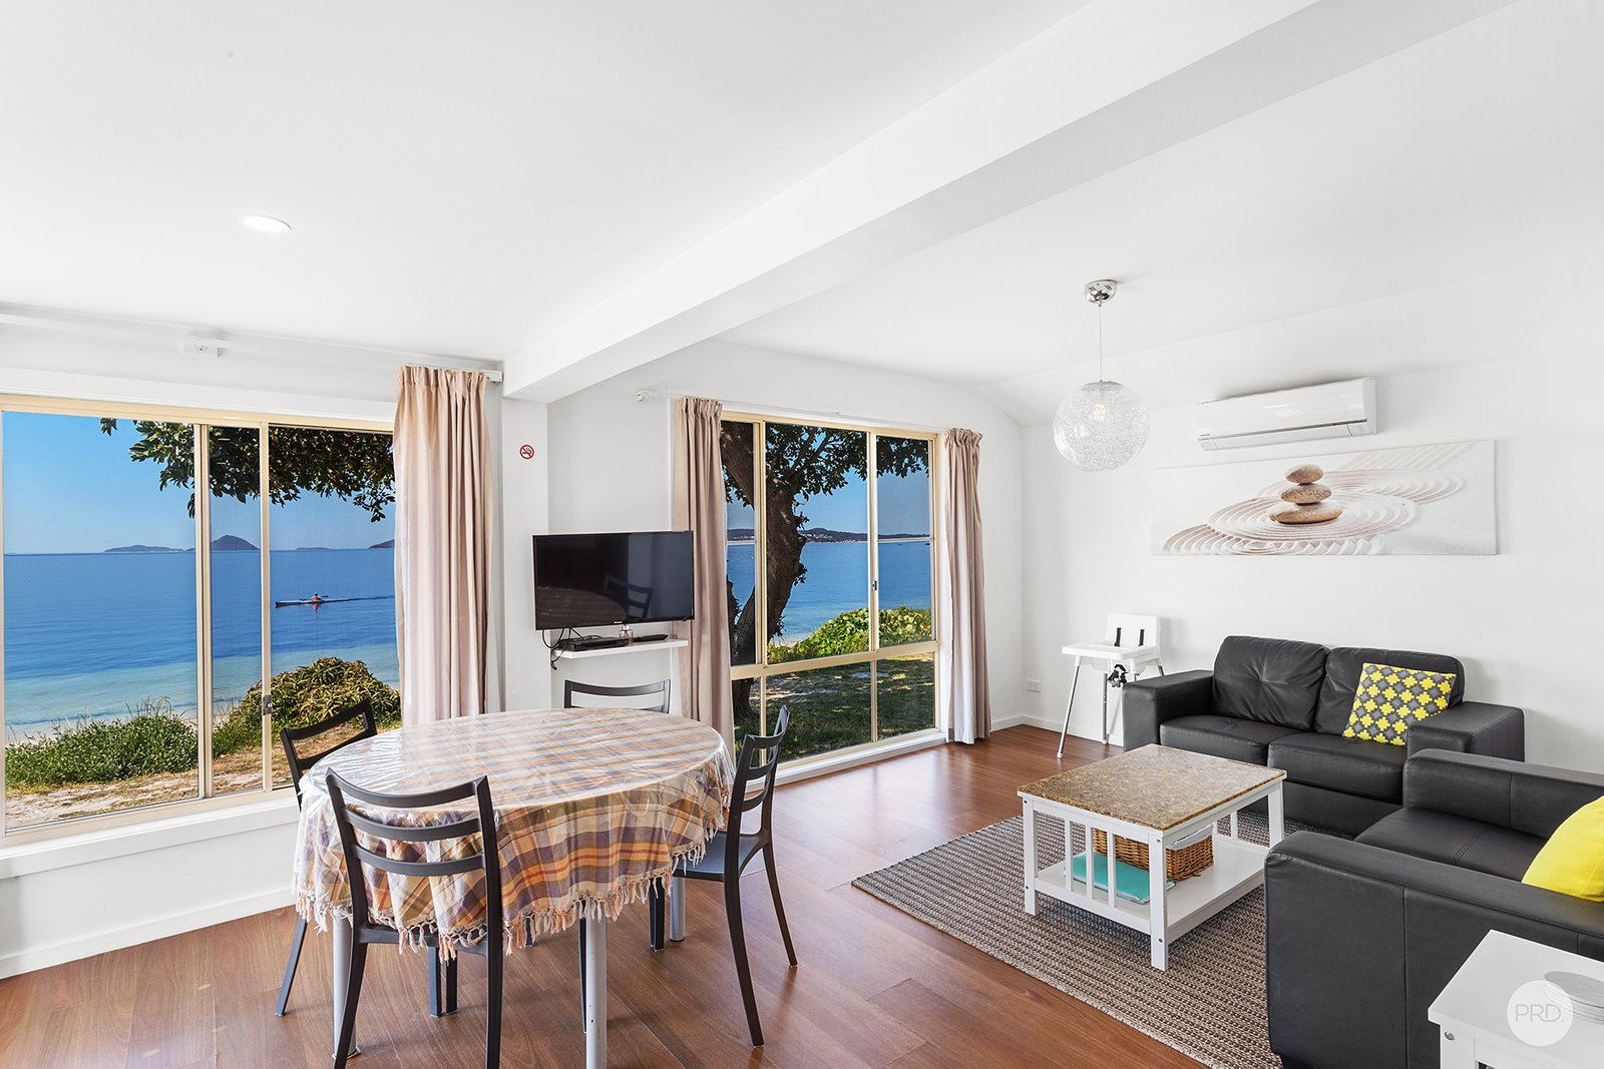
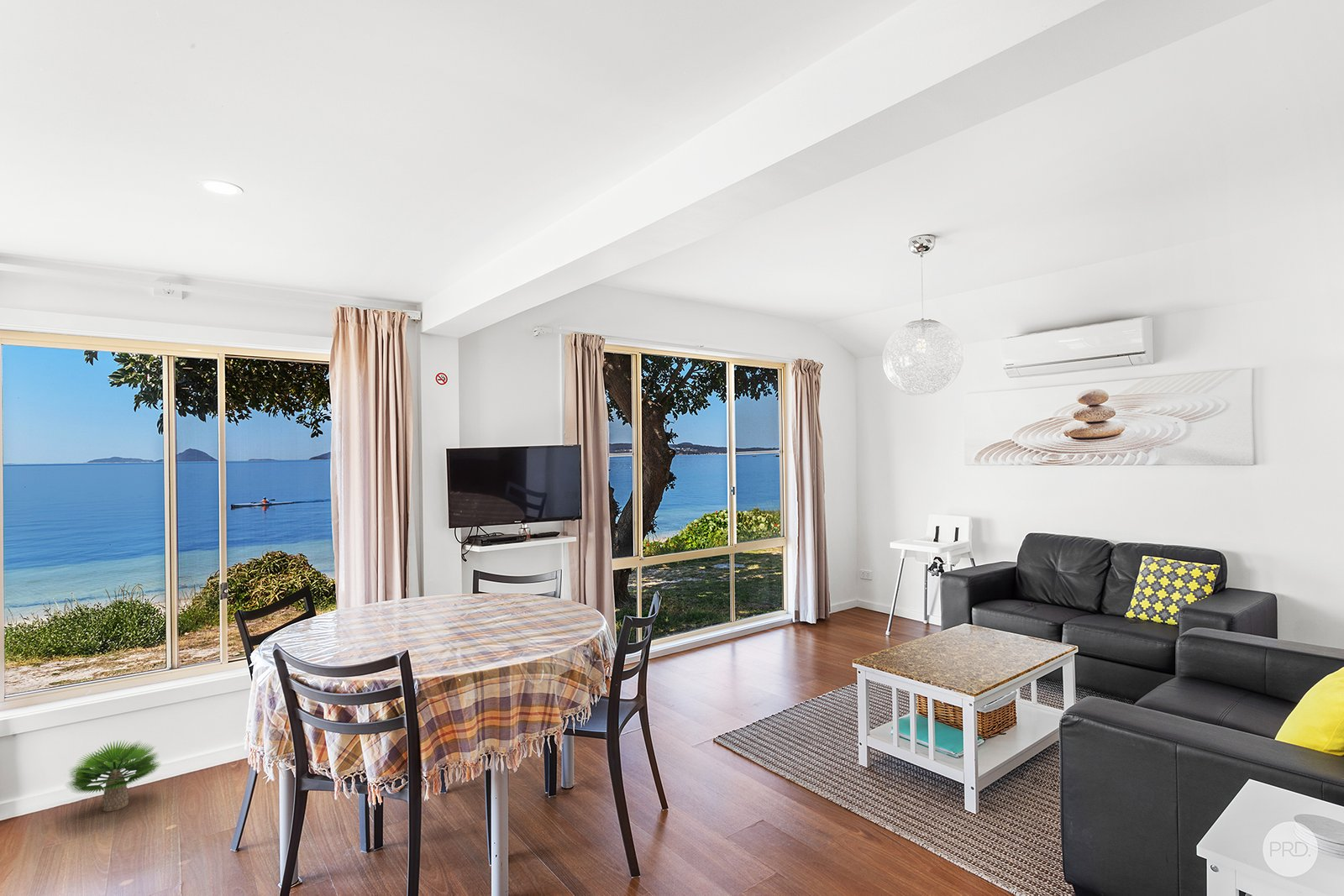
+ potted plant (114, 773)
